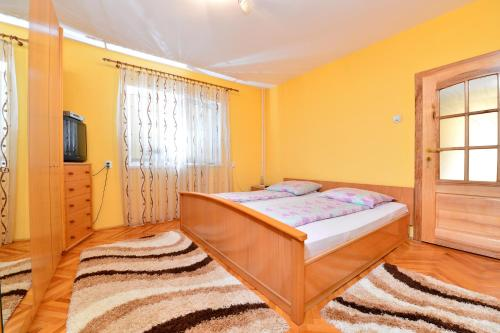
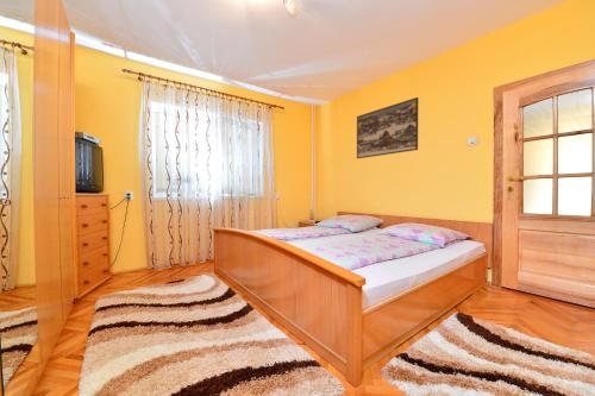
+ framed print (383, 131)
